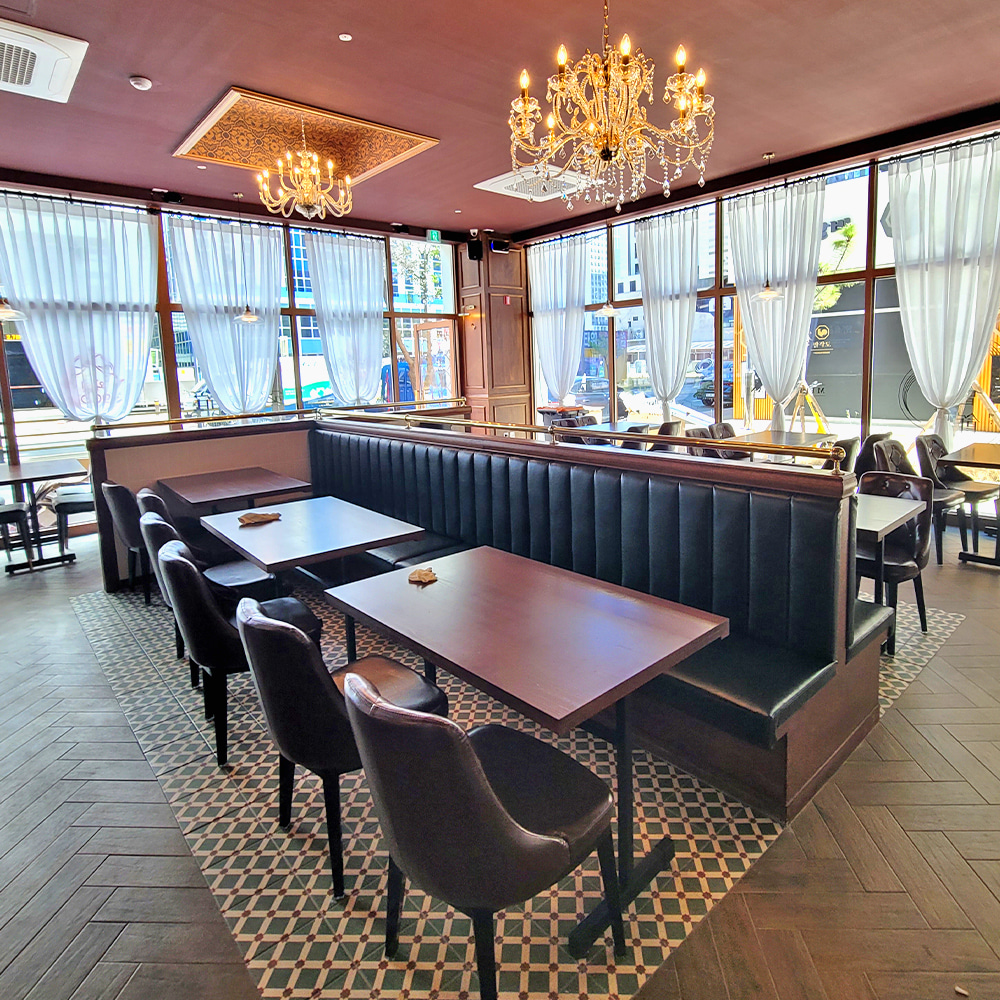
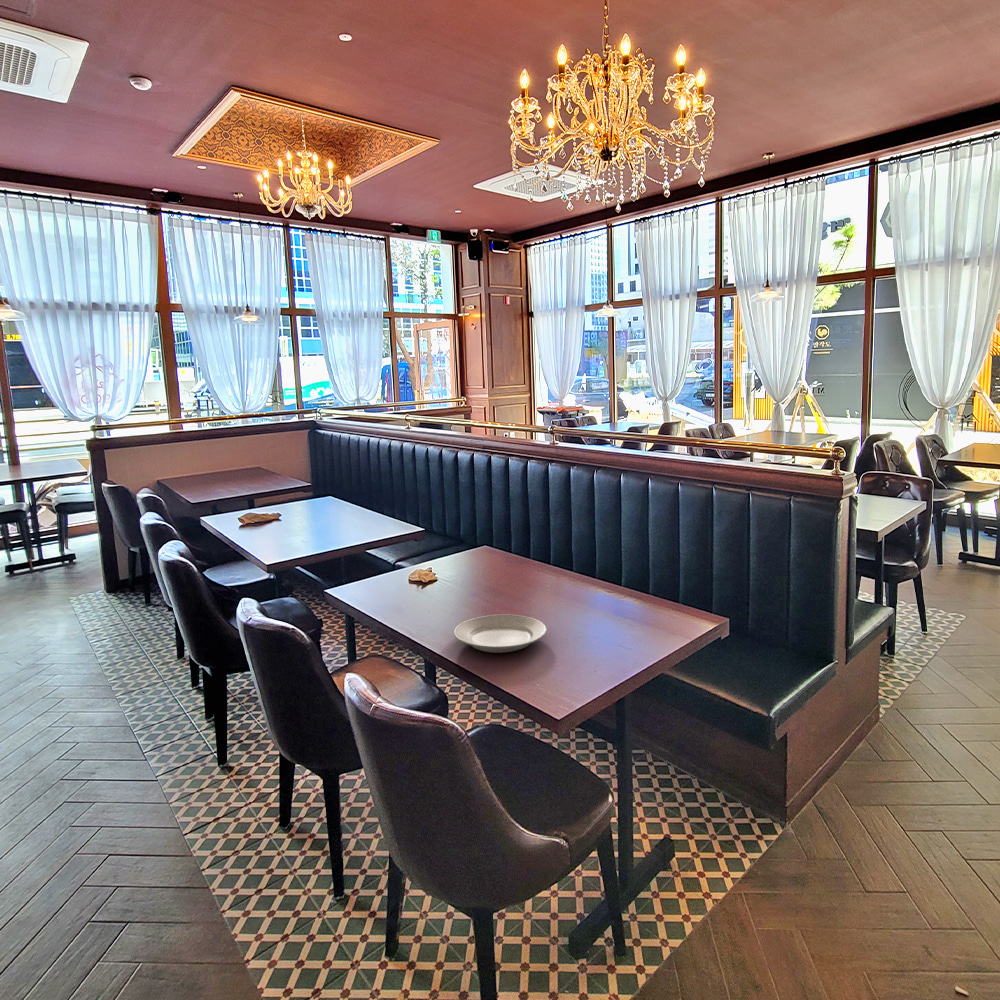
+ plate (500, 635)
